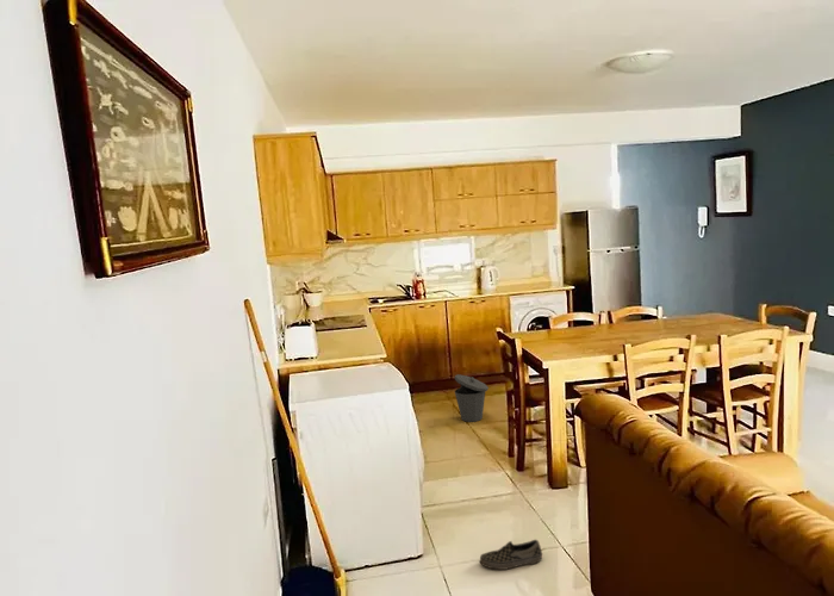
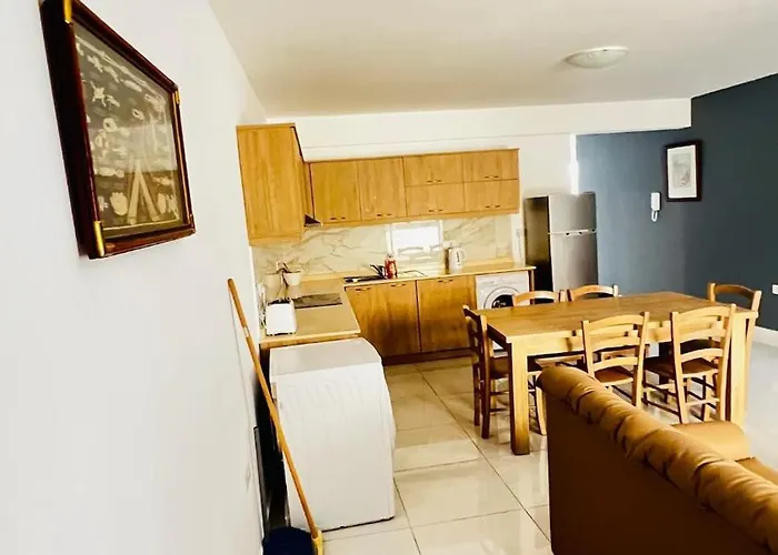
- shoe (510, 552)
- trash can (472, 396)
